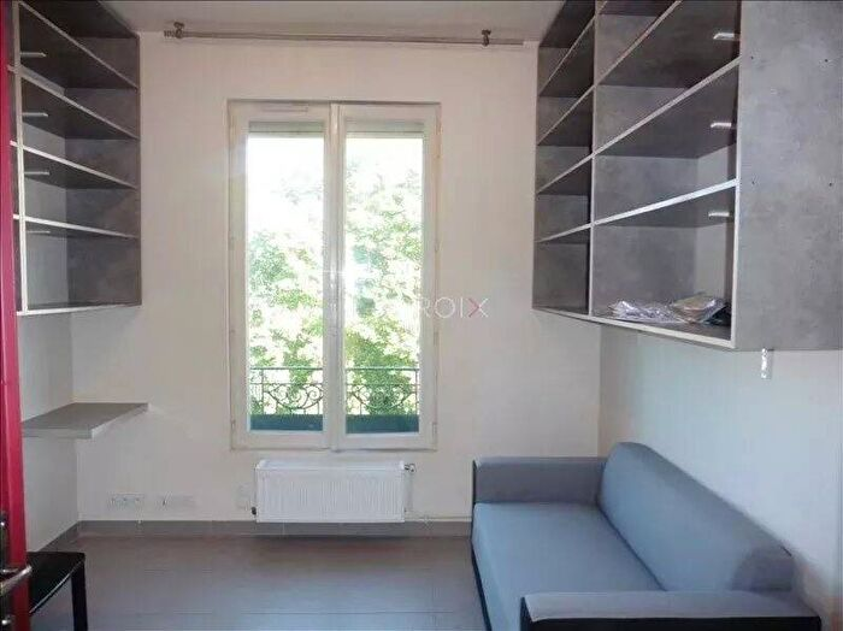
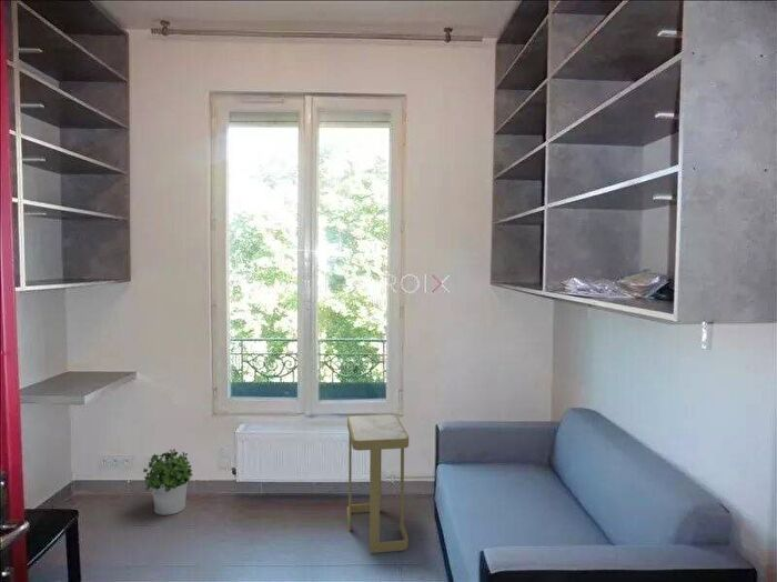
+ side table (375, 478)
+ potted plant (167, 481)
